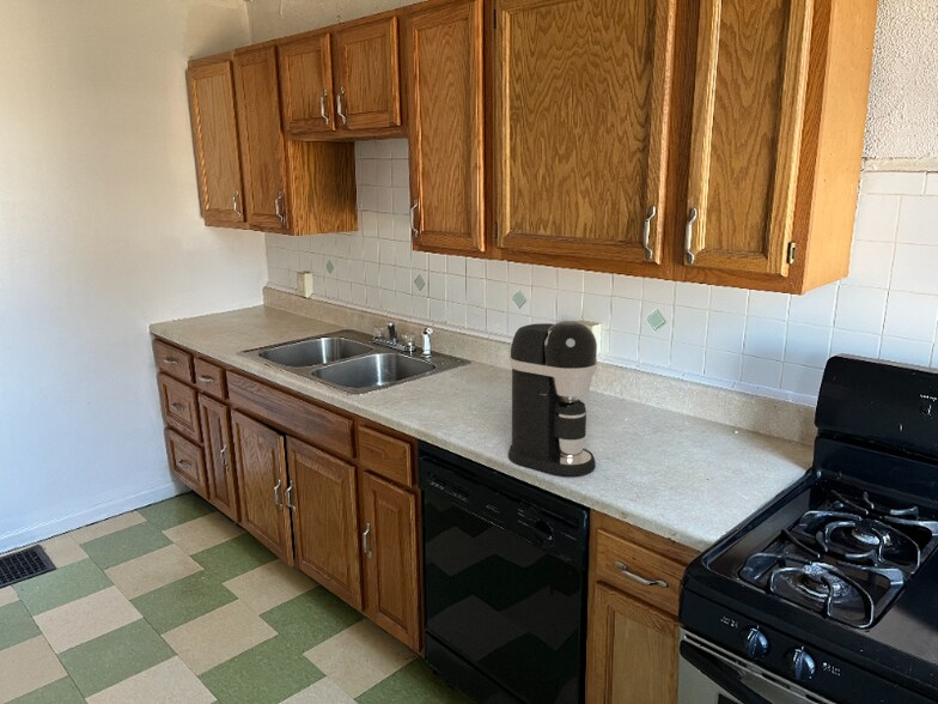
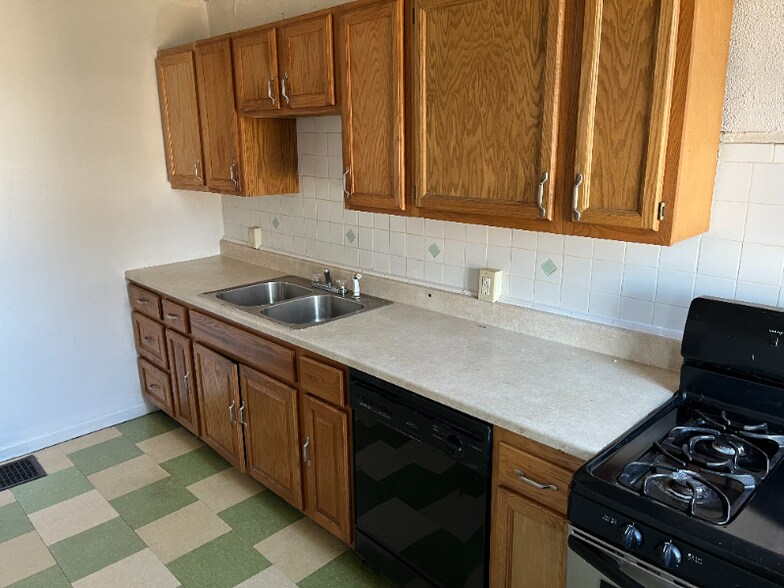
- coffee maker (552, 392)
